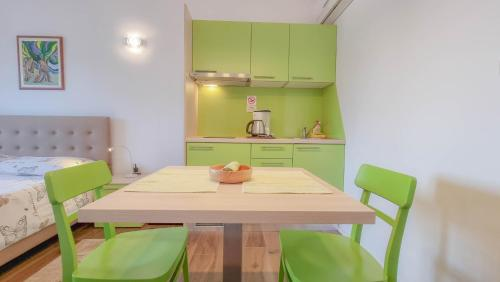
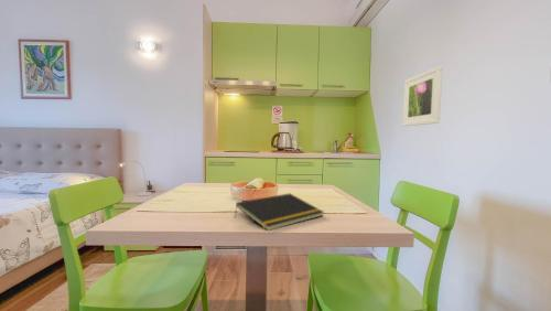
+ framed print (420, 99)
+ notepad (280, 208)
